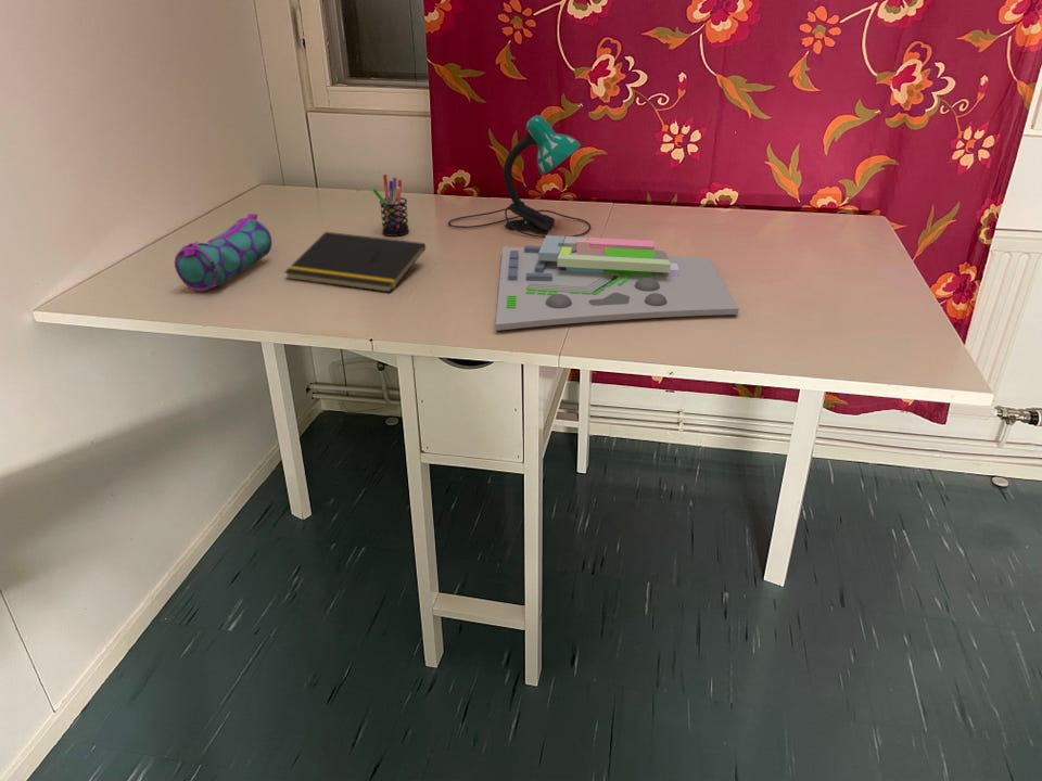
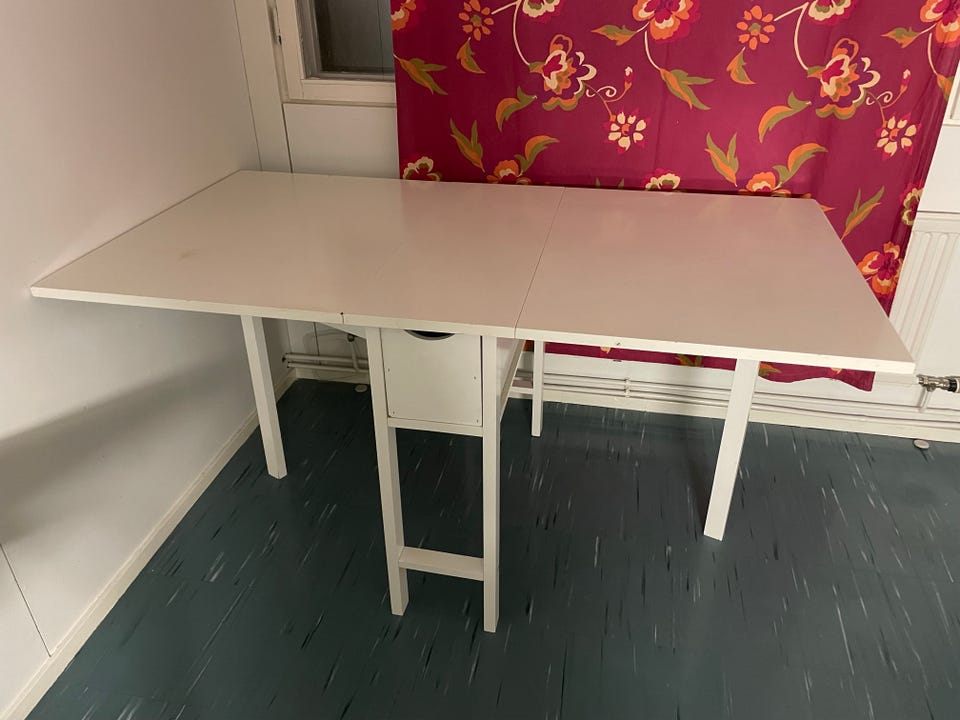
- pen holder (390, 205)
- pencil case (226, 252)
- architectural model (610, 277)
- notepad (356, 260)
- desk lamp (511, 168)
